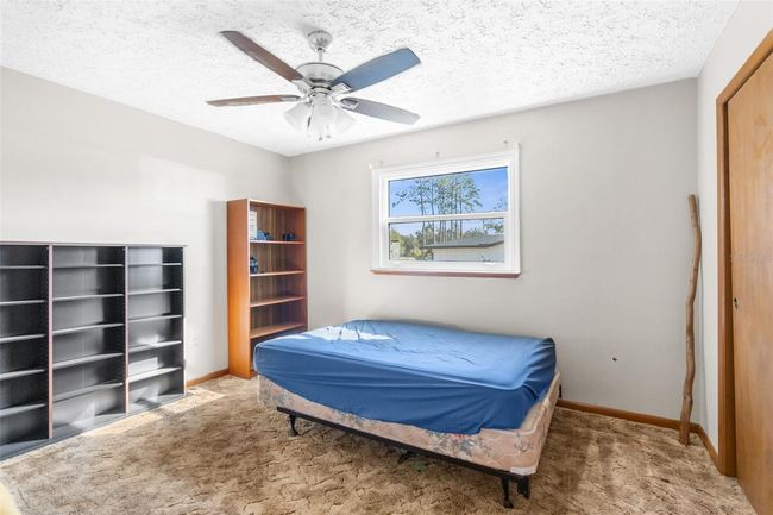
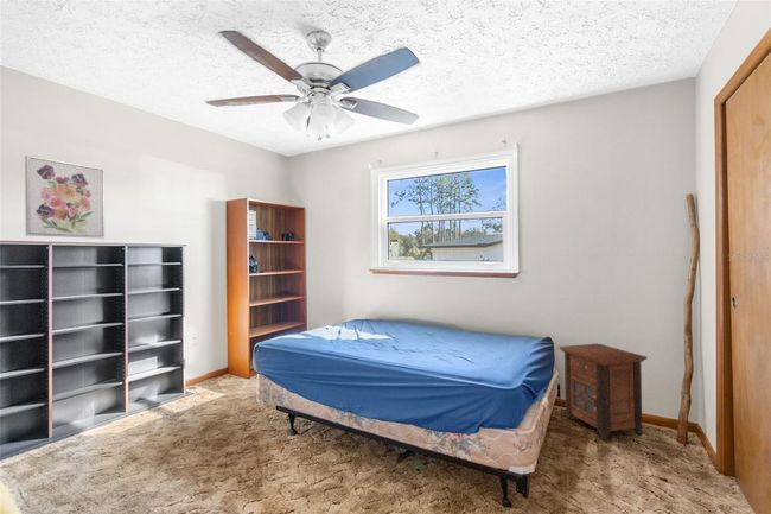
+ nightstand (600, 388)
+ wall art (66, 199)
